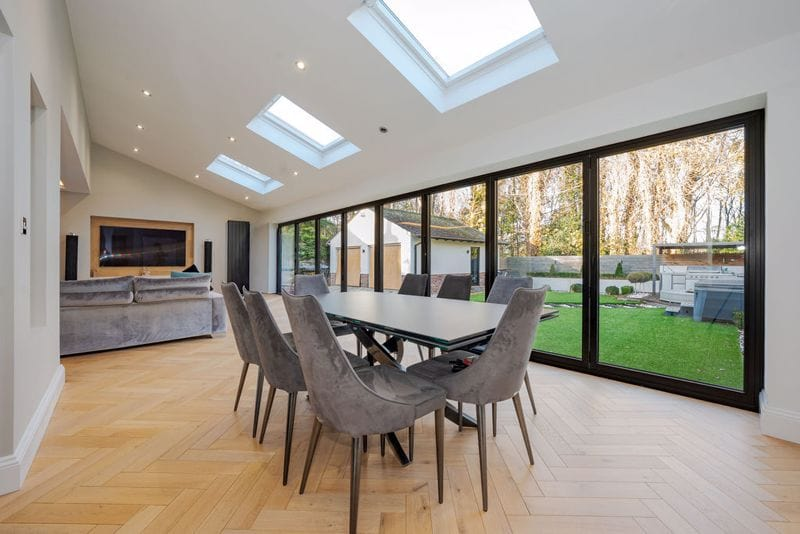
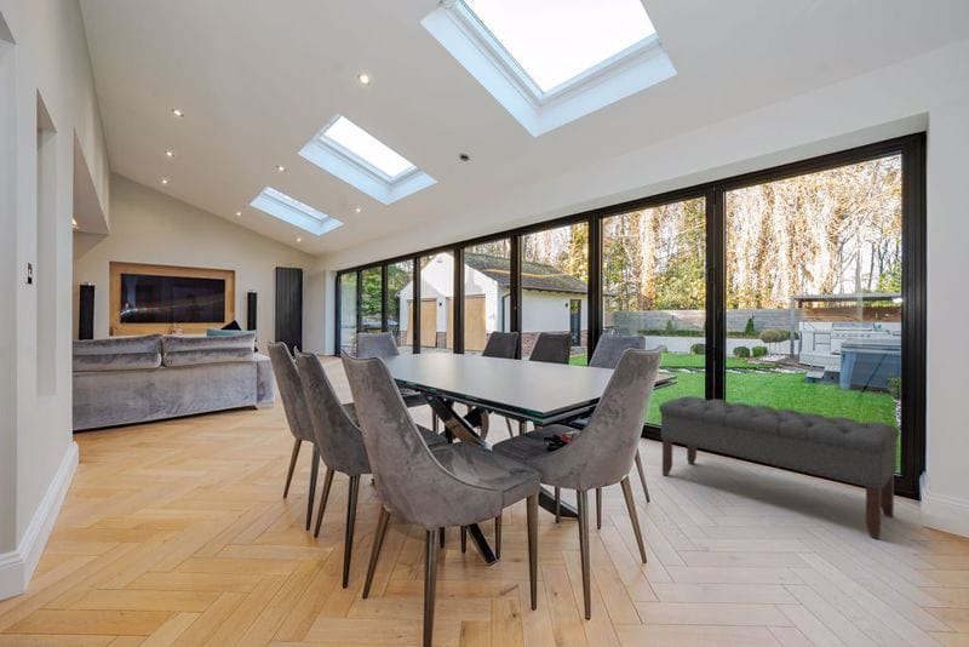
+ bench (764, 451)
